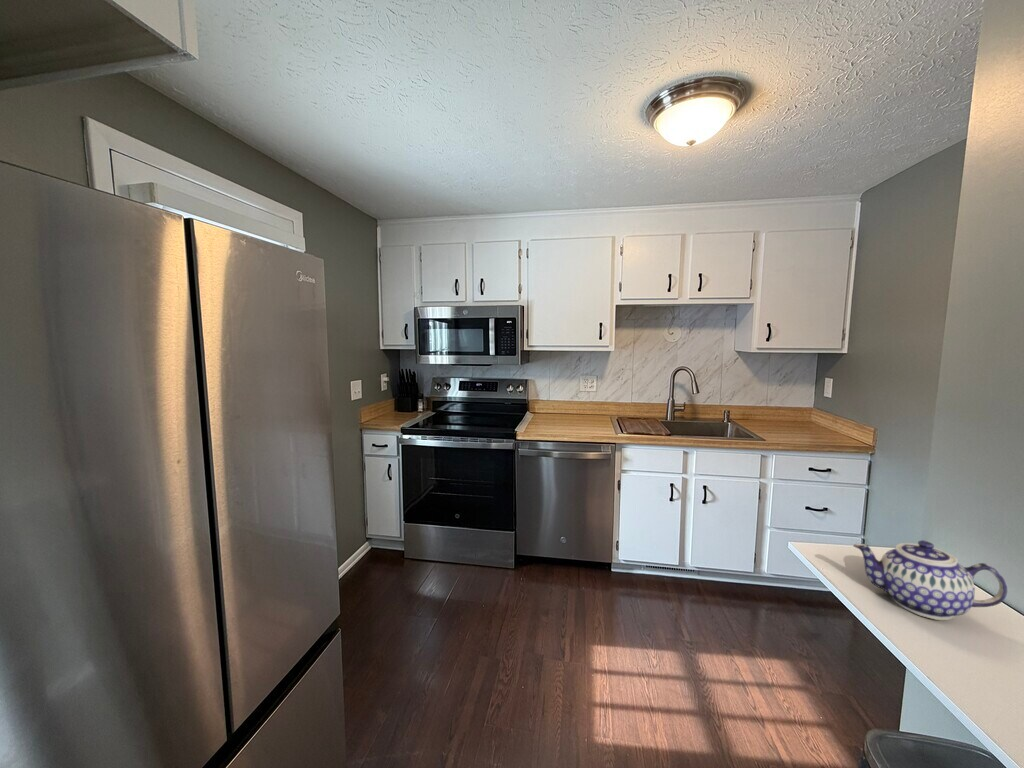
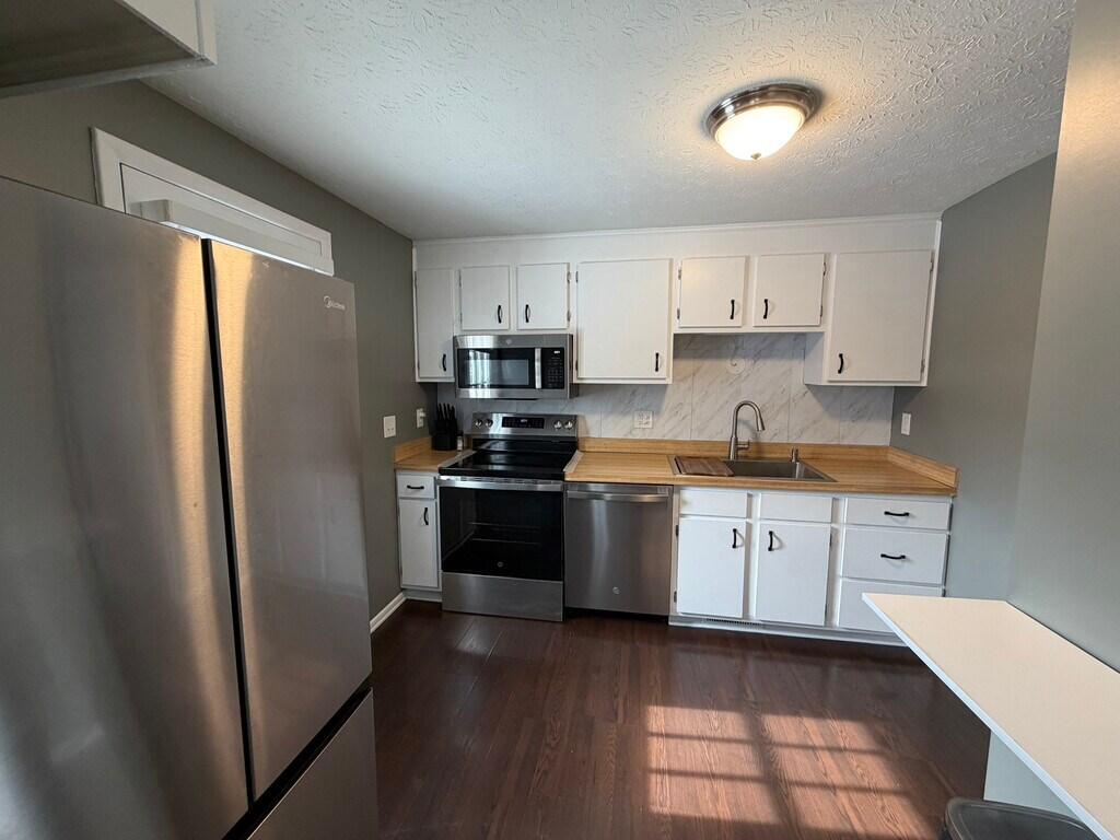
- teapot (923, 573)
